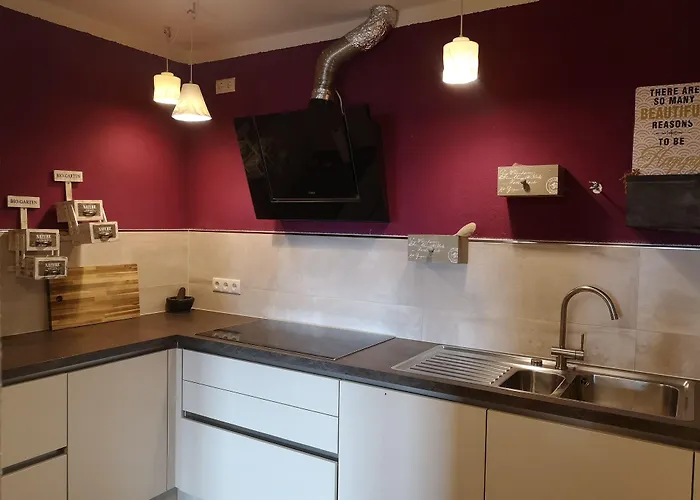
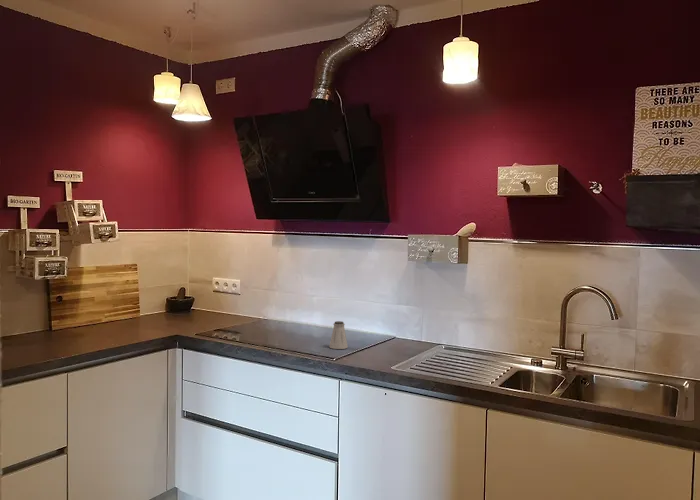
+ saltshaker (338, 334)
